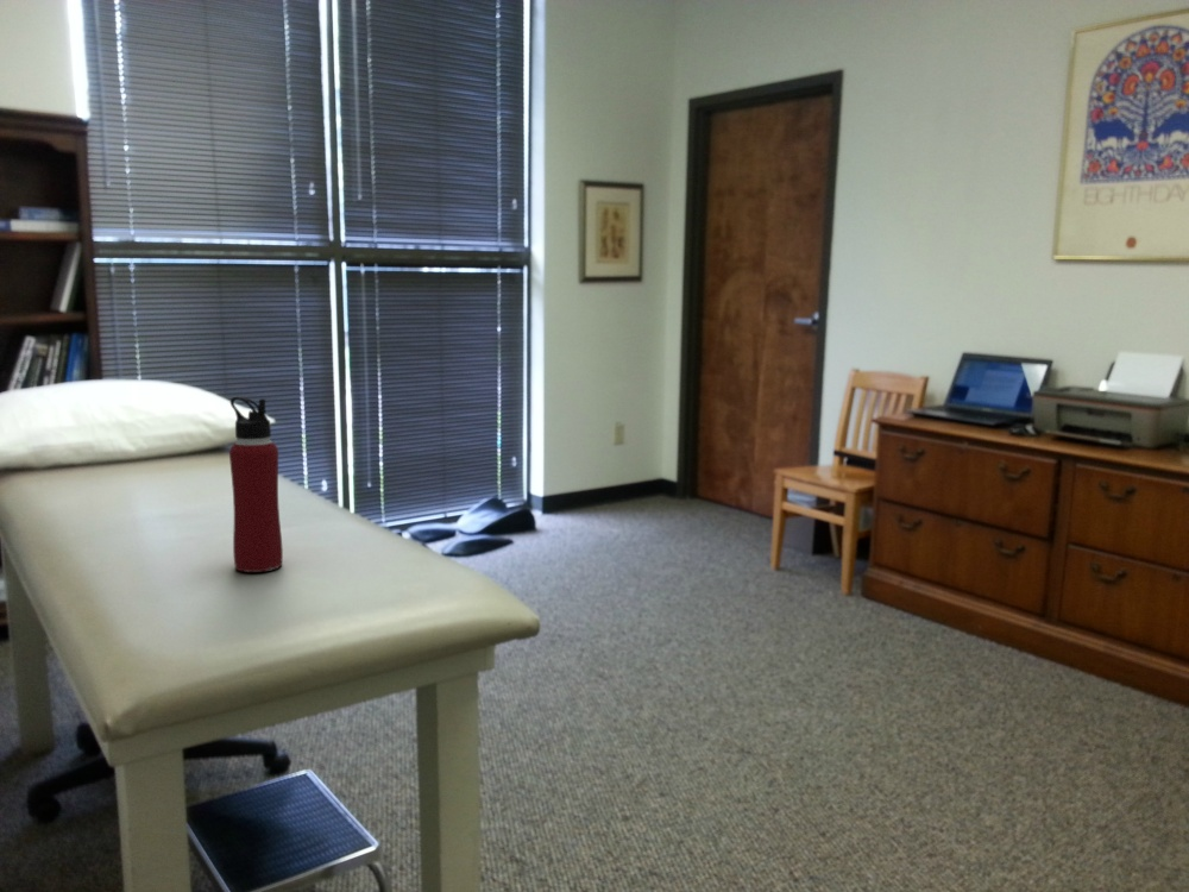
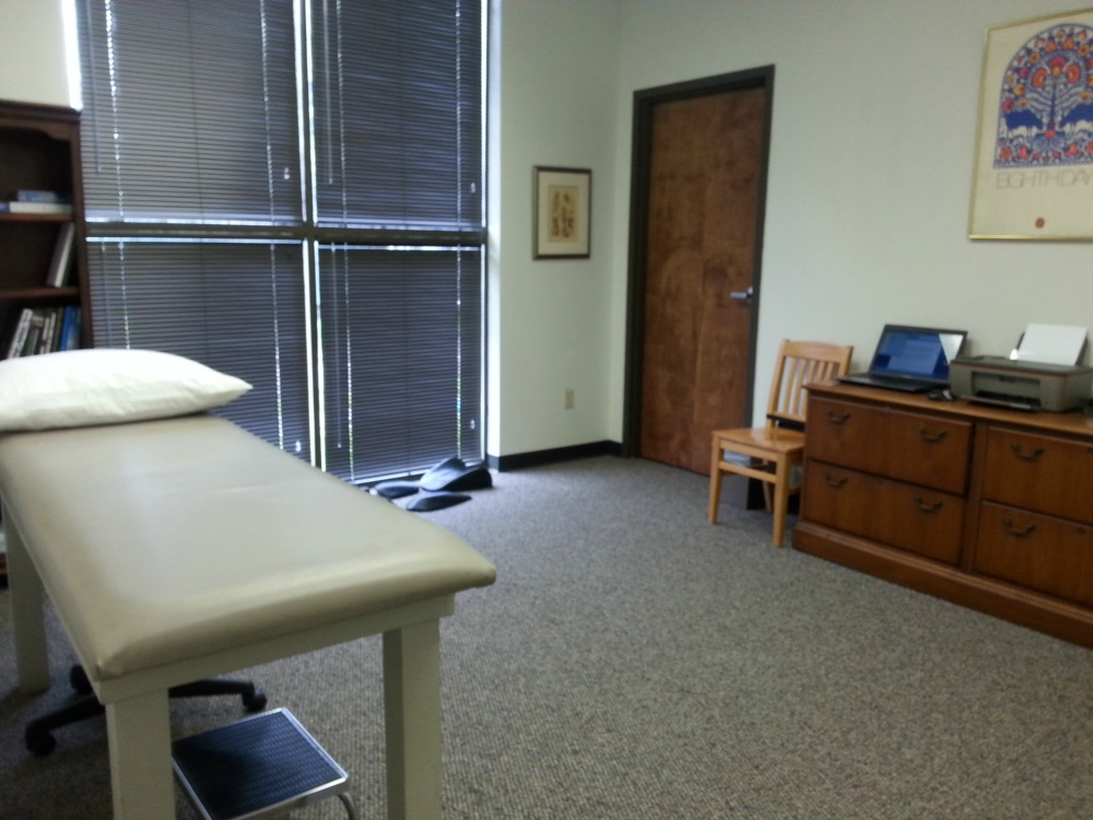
- water bottle (254, 482)
